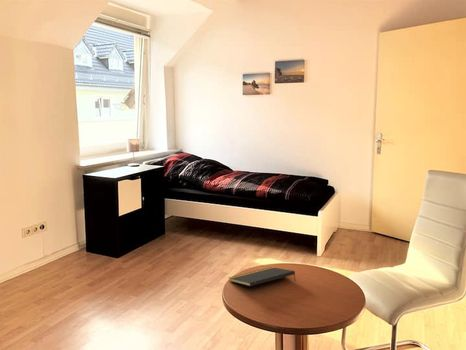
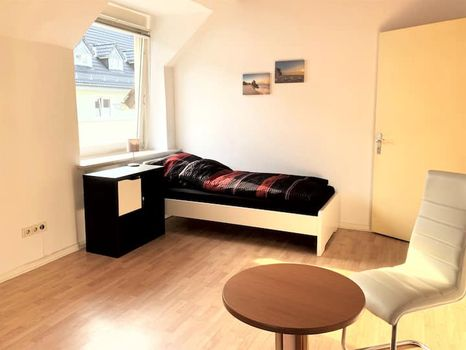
- notepad (261, 276)
